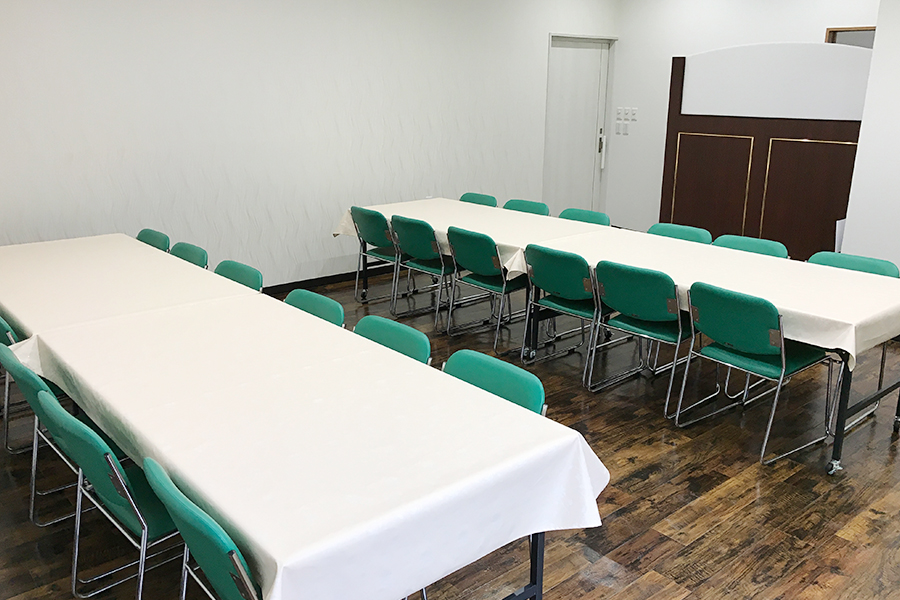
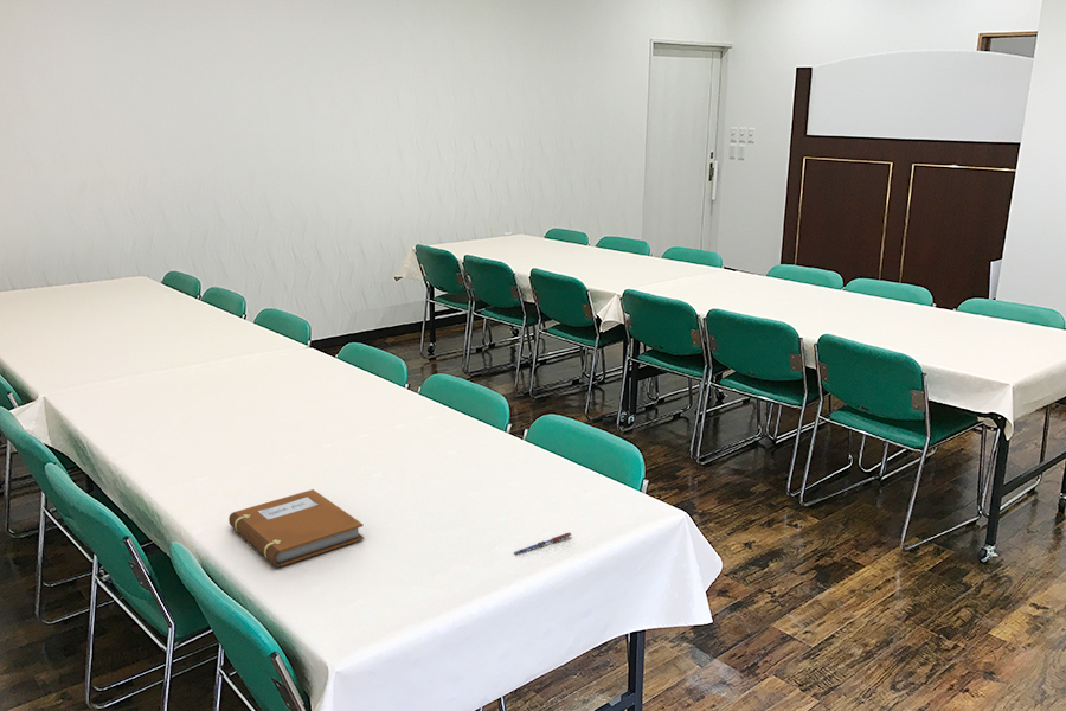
+ pen (542, 543)
+ notebook (293, 525)
